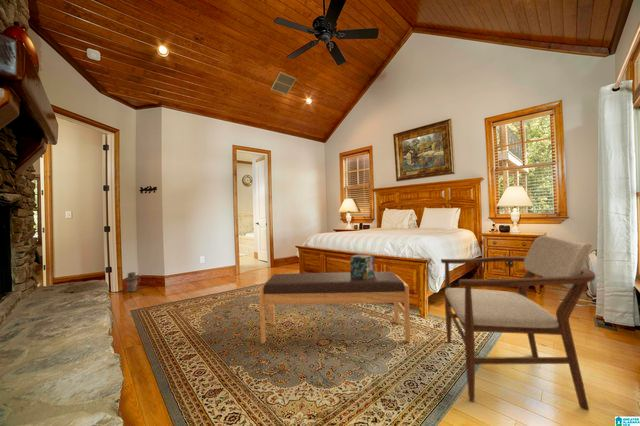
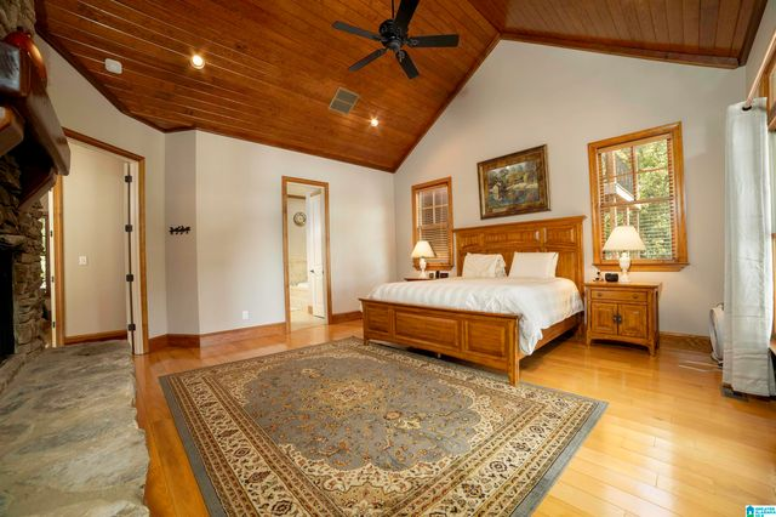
- armchair (512, 305)
- bench (333, 303)
- decorative box (362, 266)
- lantern (132, 281)
